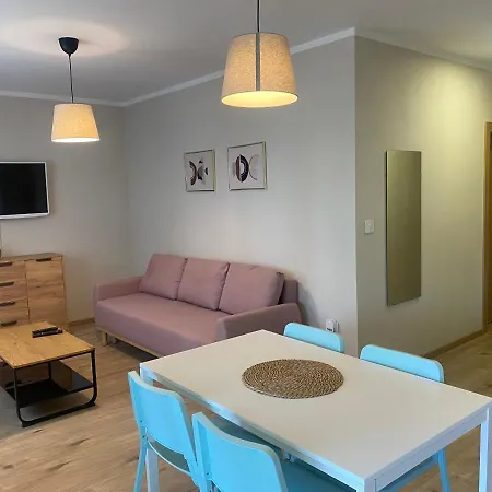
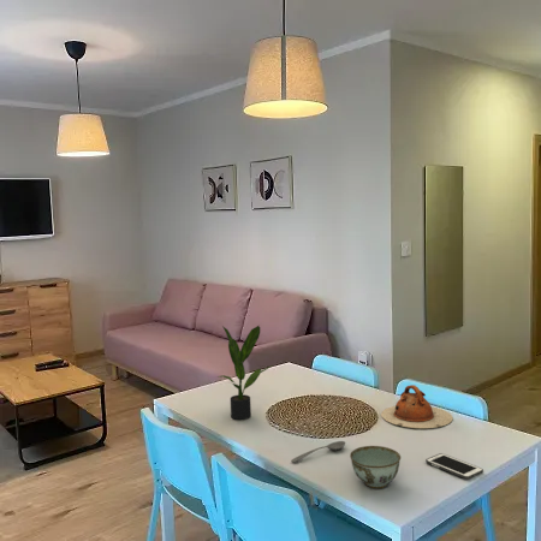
+ teapot (416, 400)
+ potted plant (244, 370)
+ cell phone (453, 465)
+ soupspoon (319, 448)
+ bowl (375, 469)
